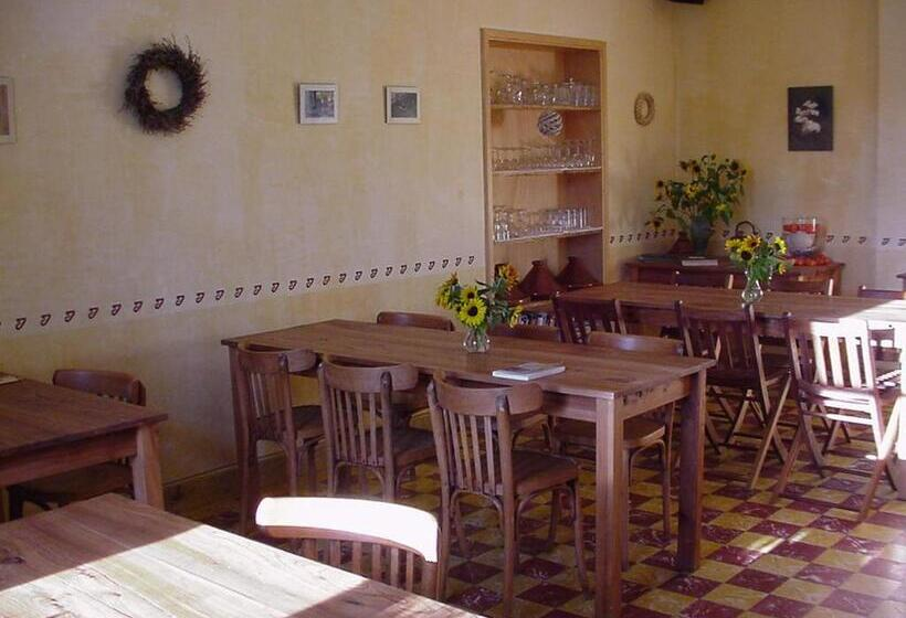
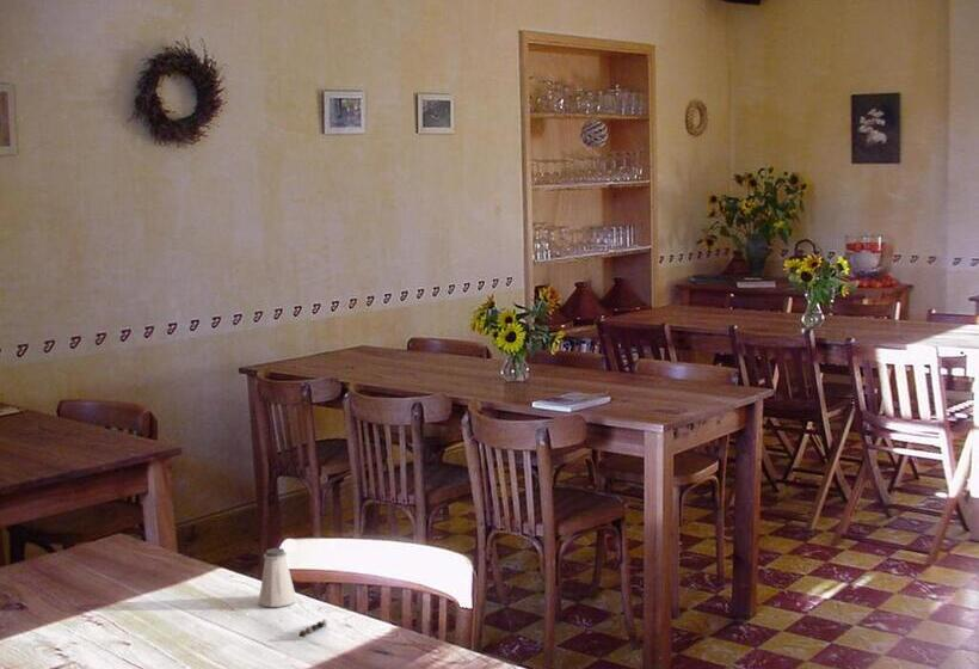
+ saltshaker (276, 575)
+ pepper shaker (314, 627)
